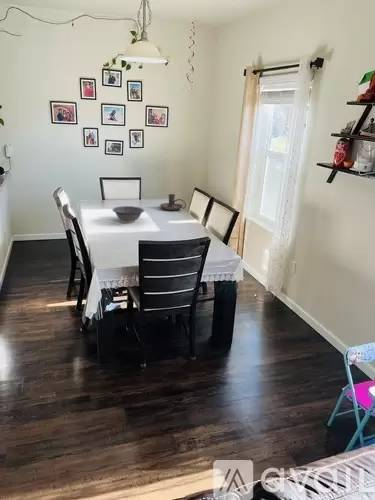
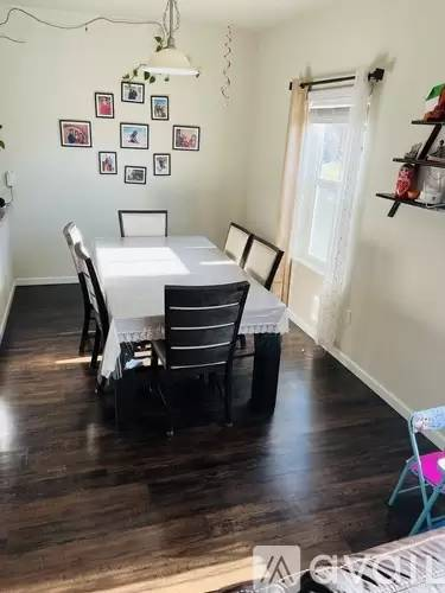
- candle holder (173, 202)
- decorative bowl (128, 215)
